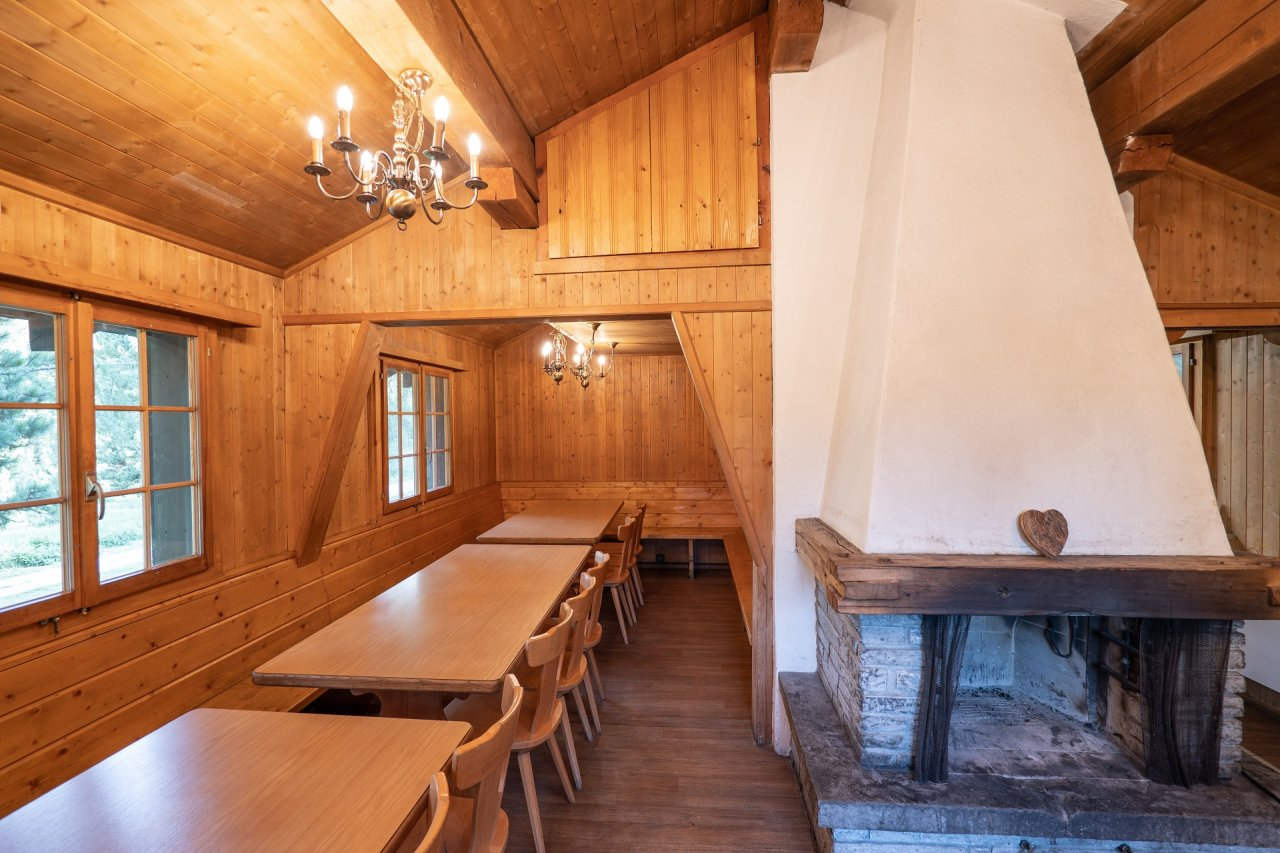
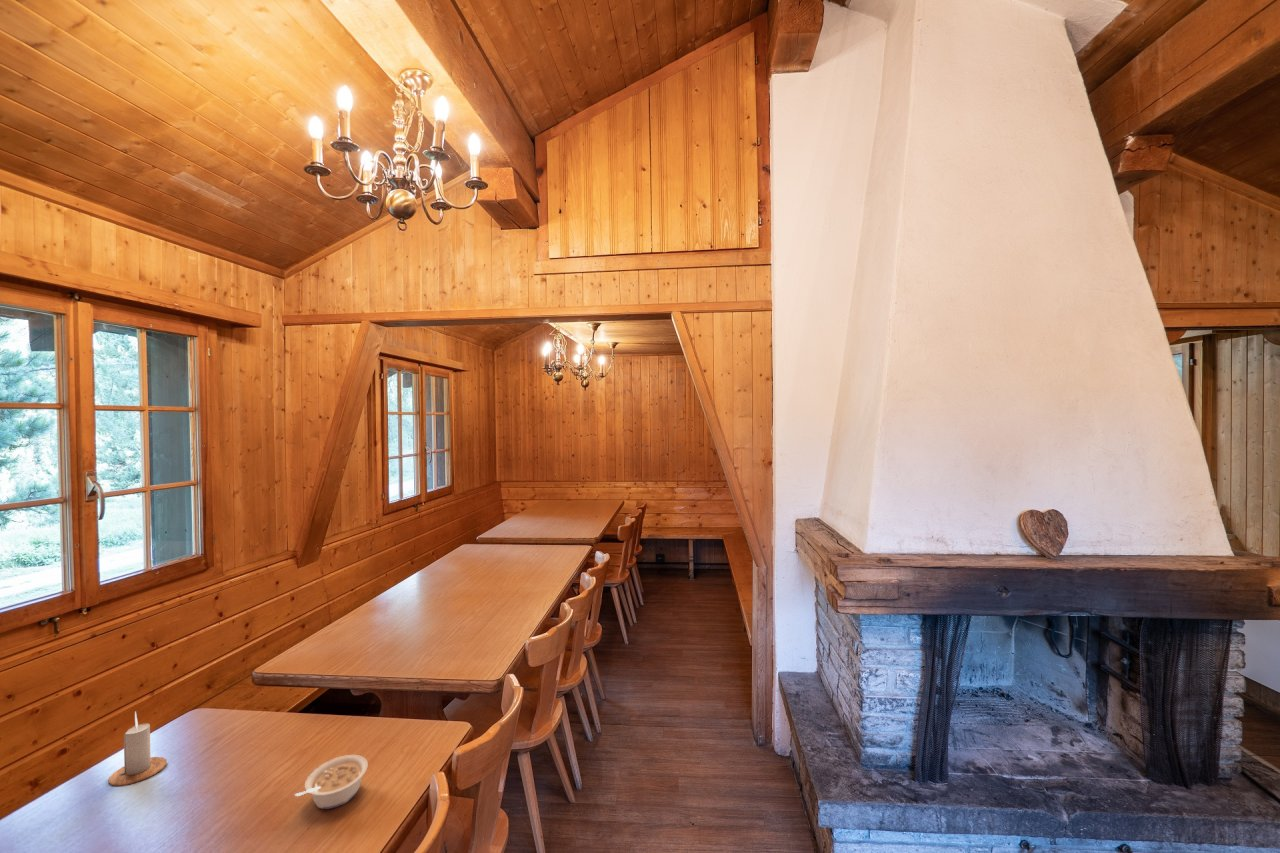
+ candle (137, 740)
+ legume (336, 783)
